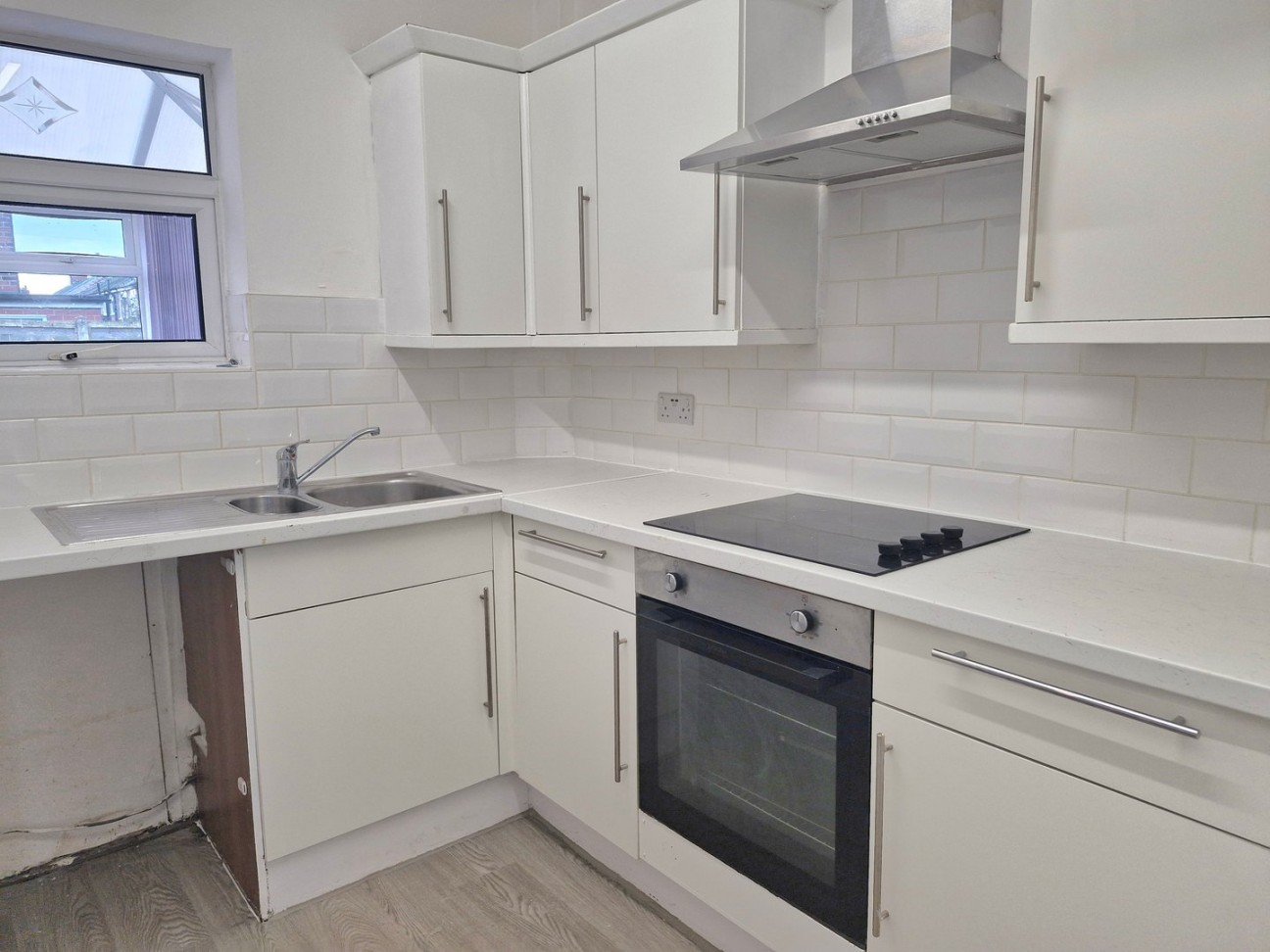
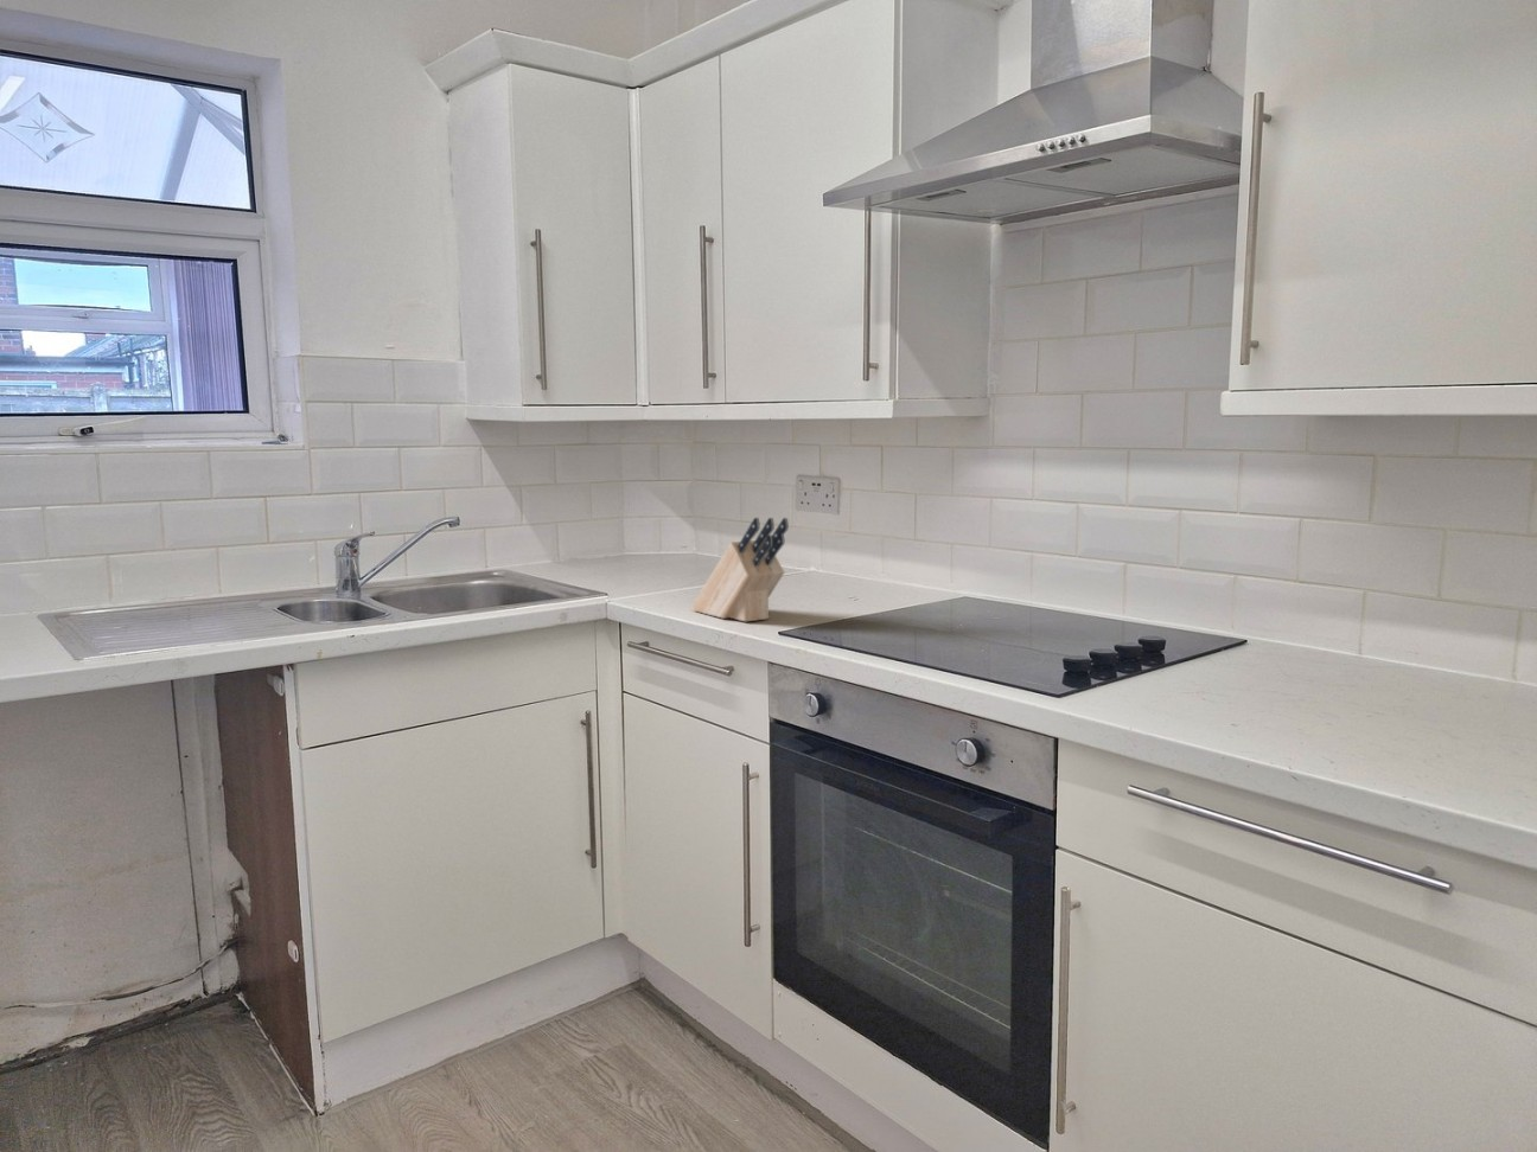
+ knife block (741, 565)
